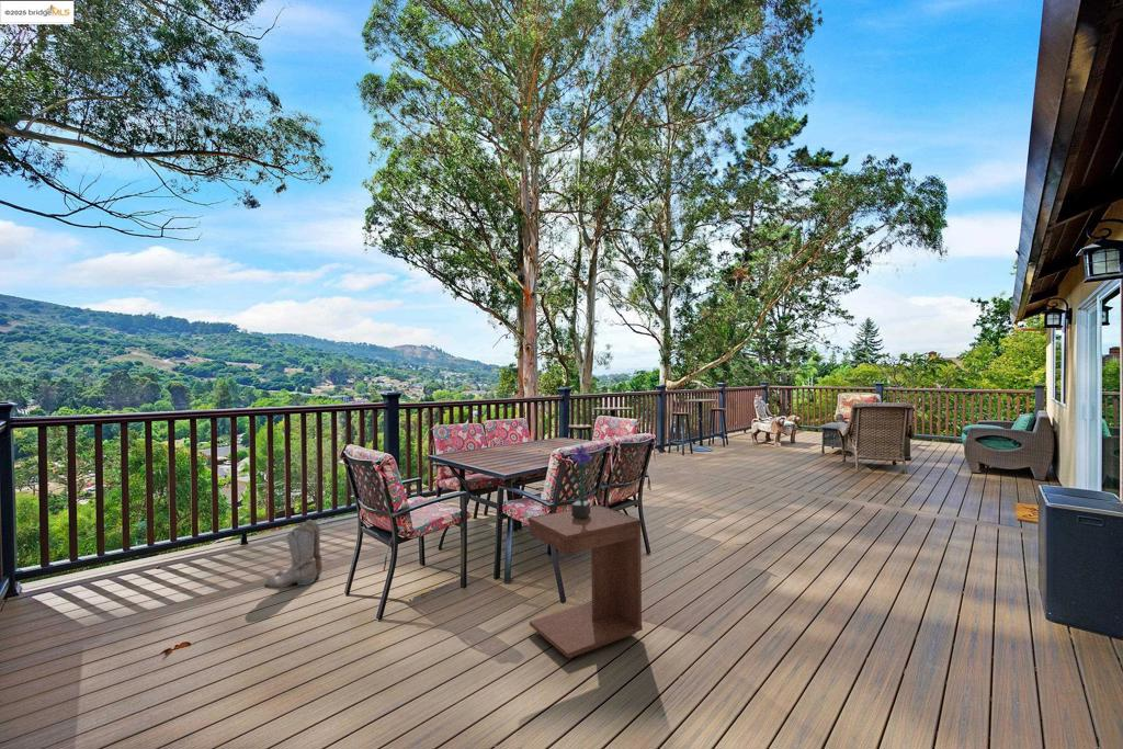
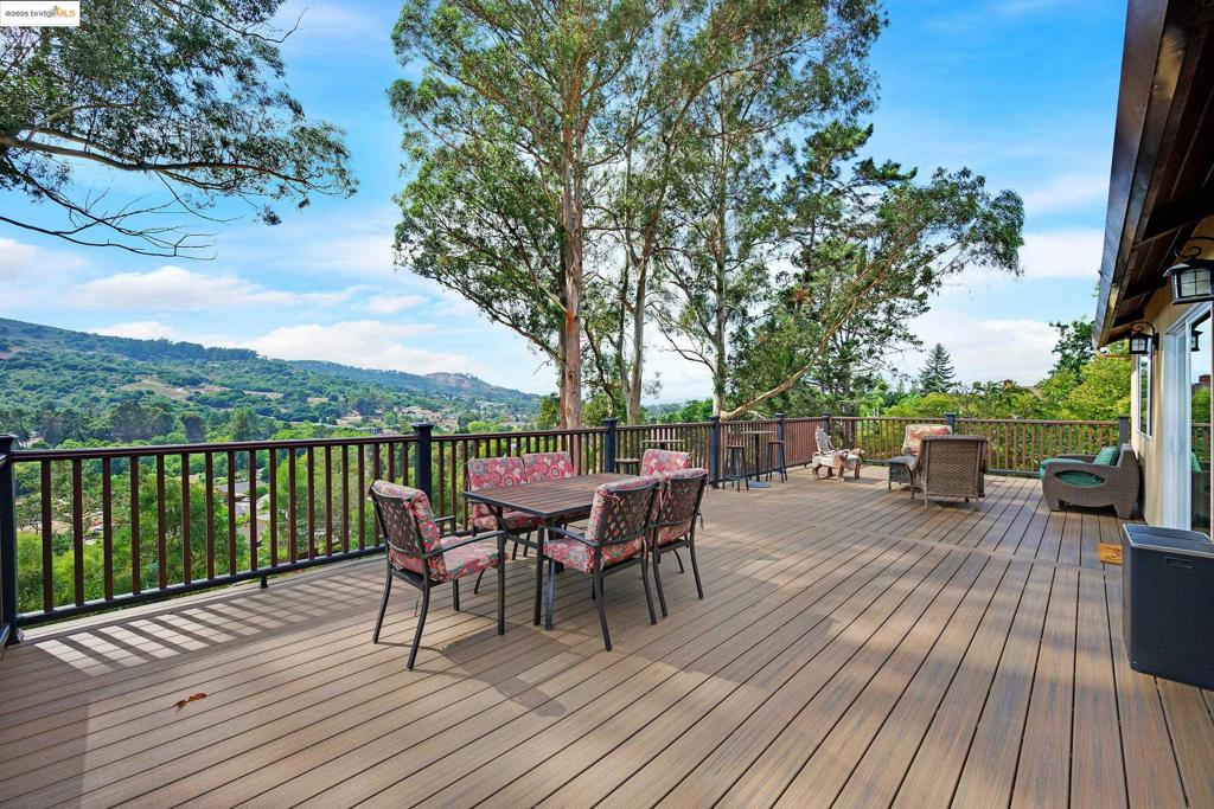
- side table (592, 576)
- boots (294, 552)
- potted flower (581, 480)
